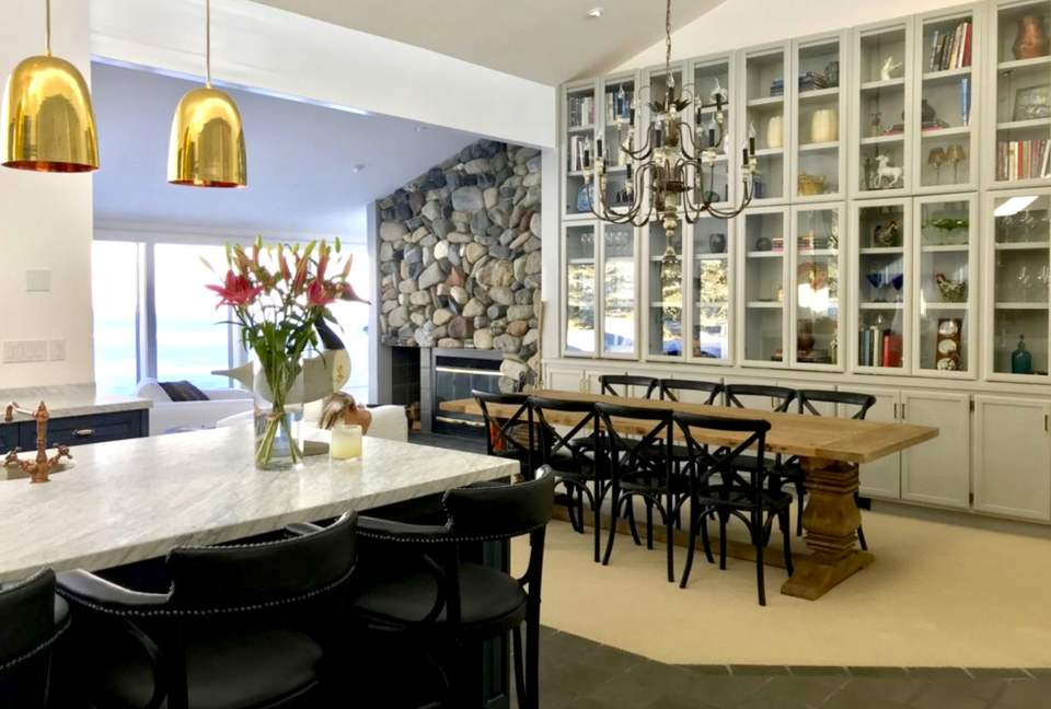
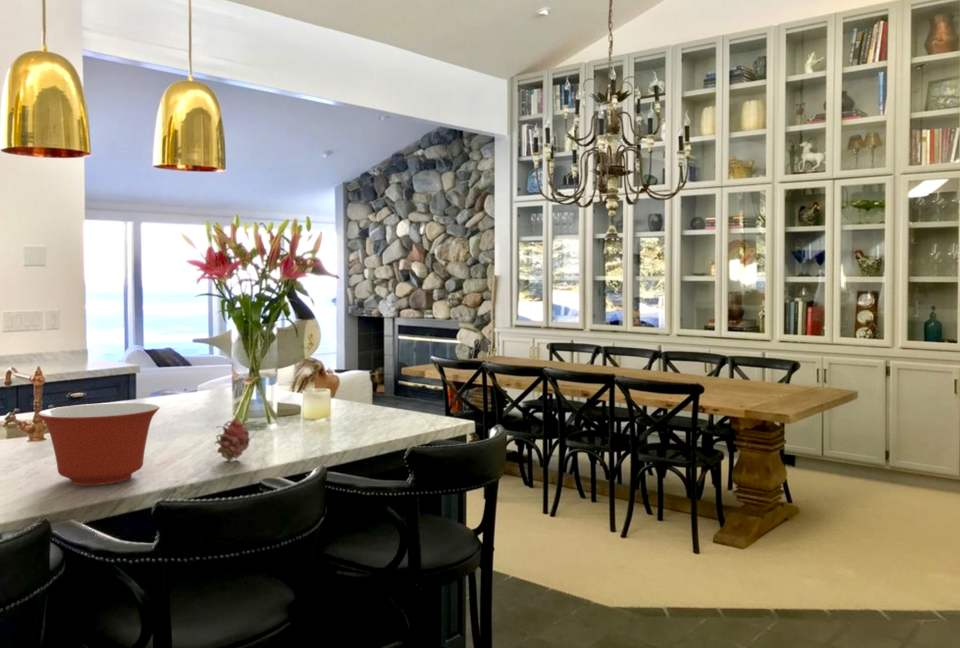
+ fruit (232, 436)
+ mixing bowl (100, 444)
